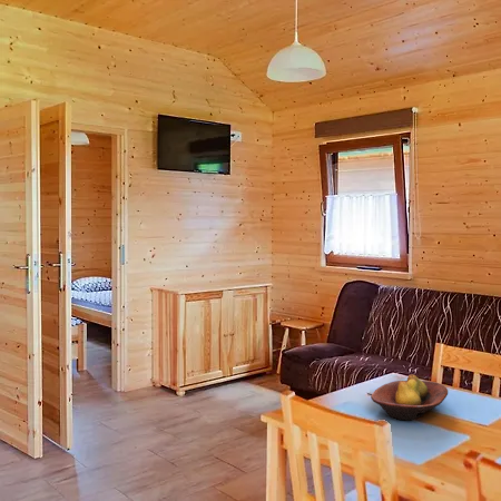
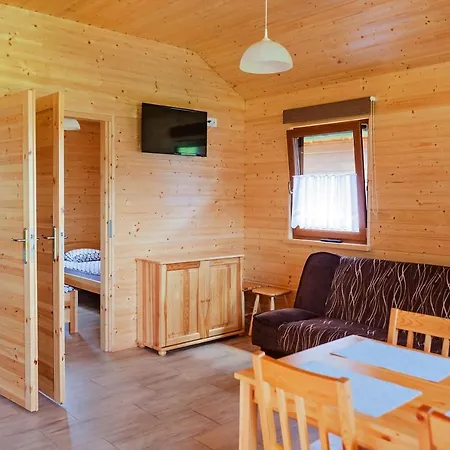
- fruit bowl (410, 393)
